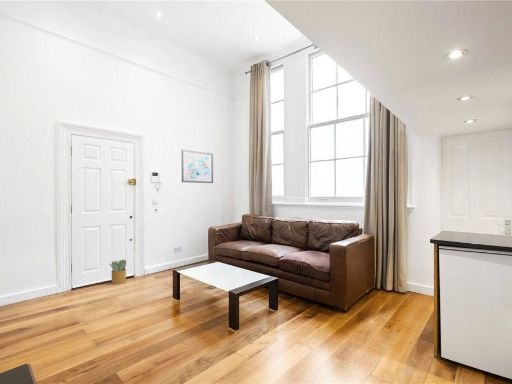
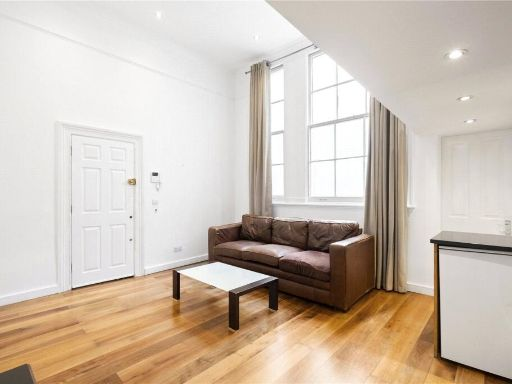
- wall art (198, 167)
- potted plant (117, 271)
